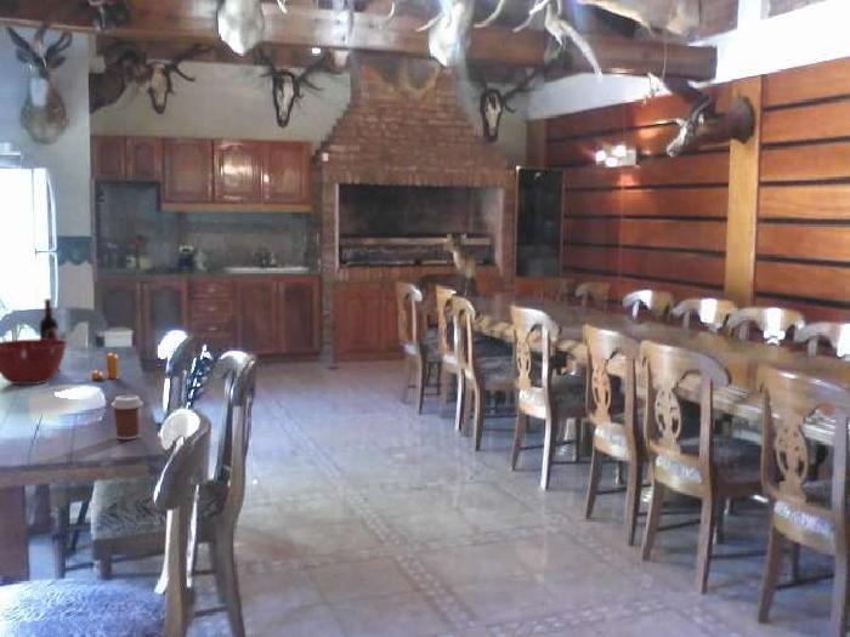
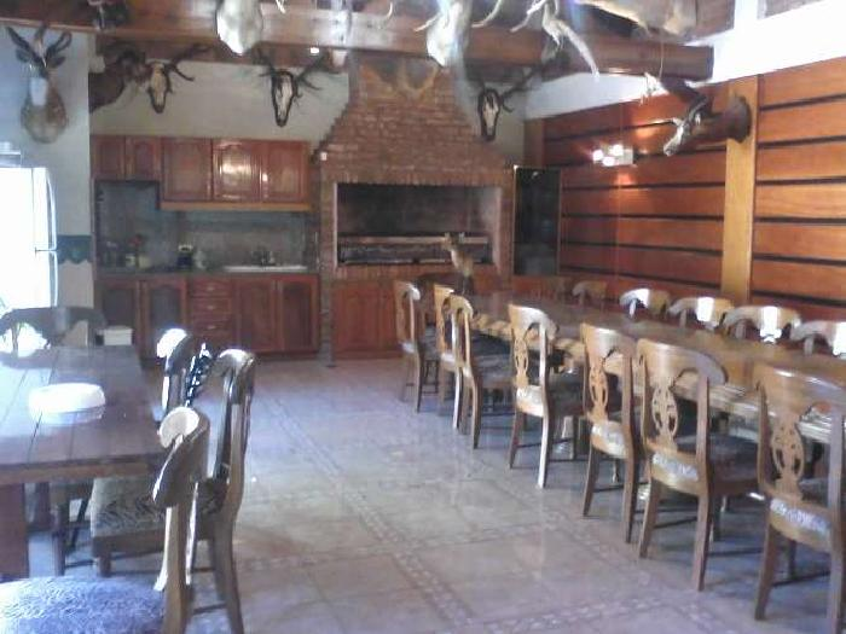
- mixing bowl (28, 363)
- coffee cup (127, 416)
- pepper shaker (107, 365)
- wine bottle (49, 334)
